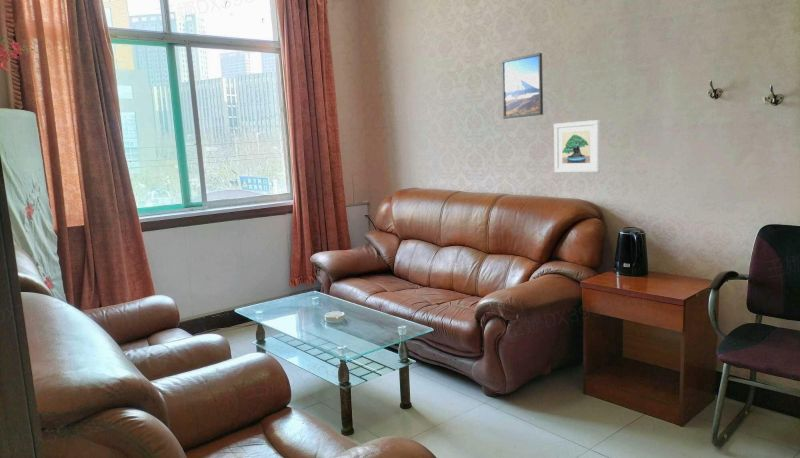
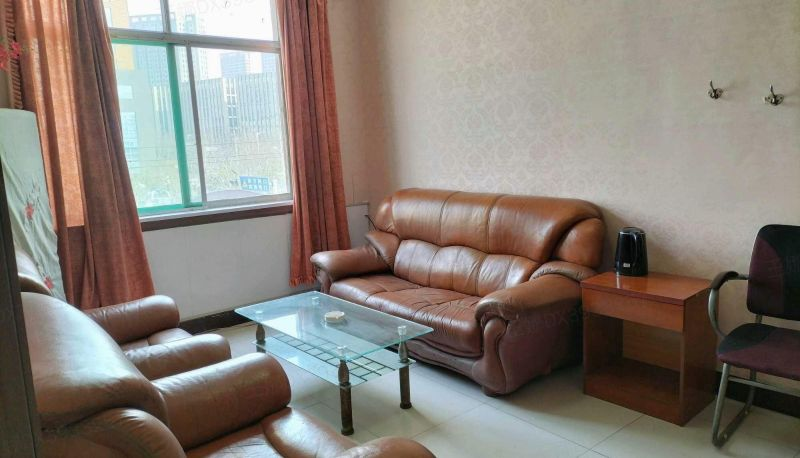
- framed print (521, 87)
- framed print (576, 147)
